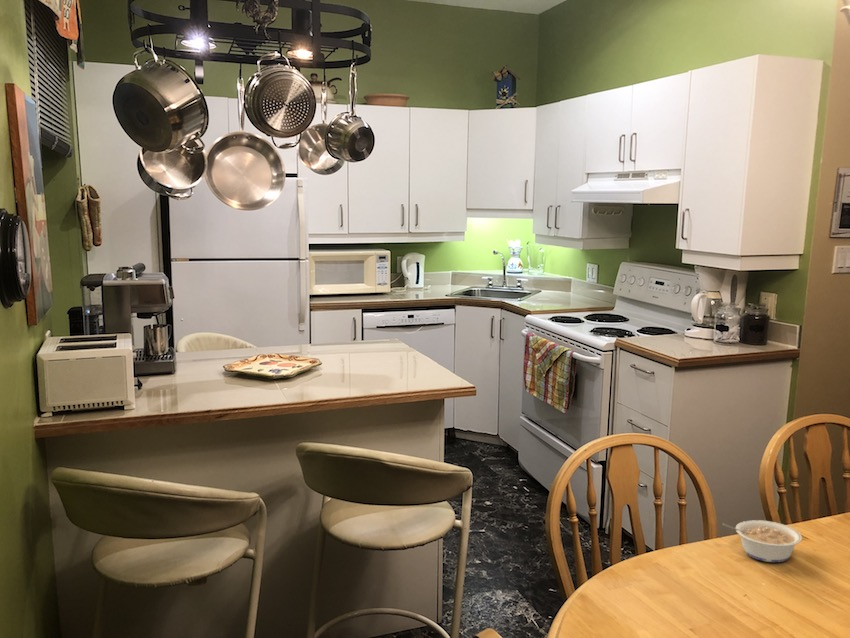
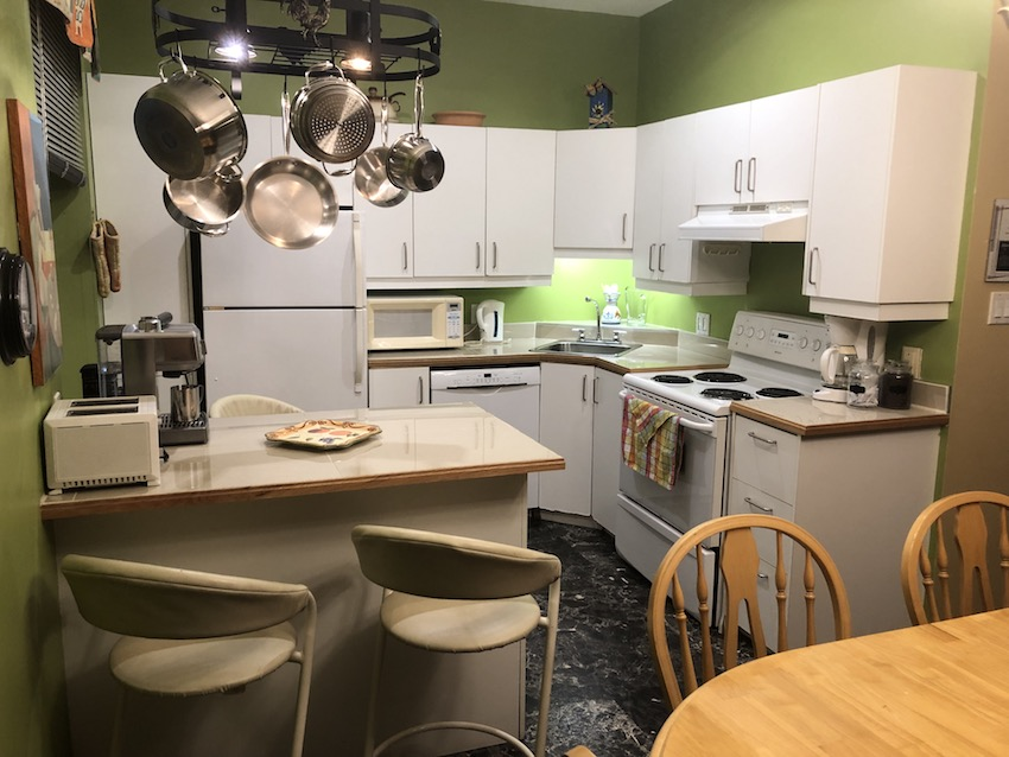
- legume (765, 541)
